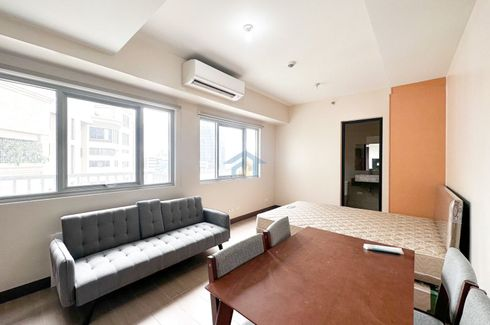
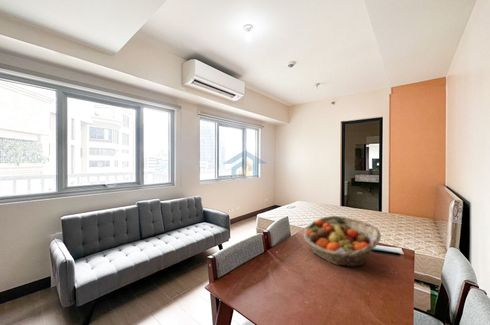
+ fruit basket (338, 238)
